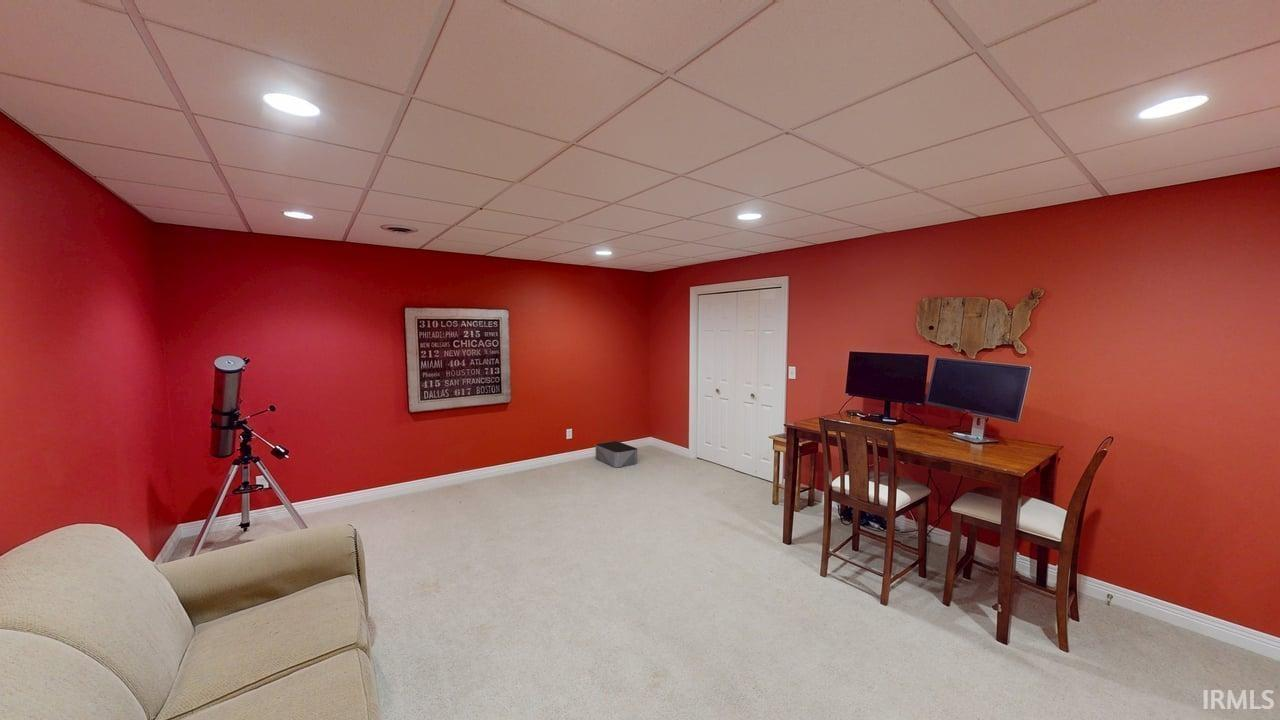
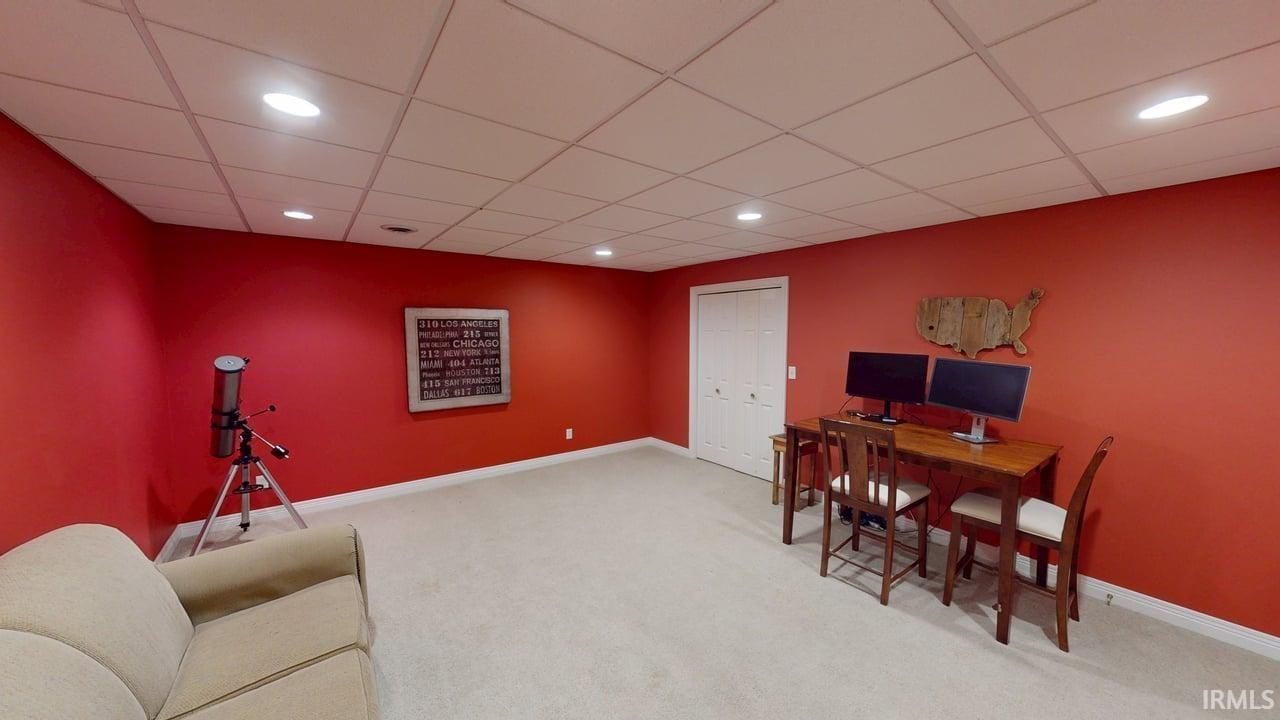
- storage bin (616, 453)
